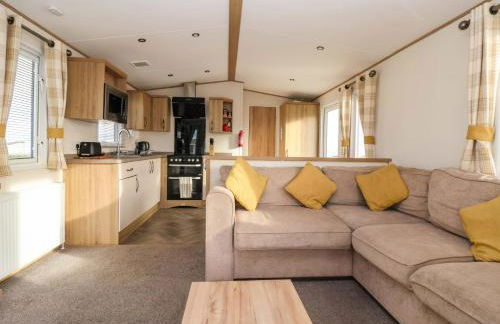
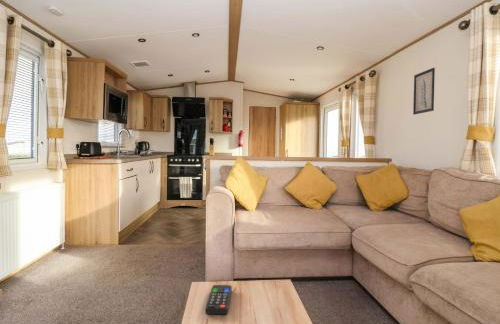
+ remote control (219, 297)
+ wall art (423, 92)
